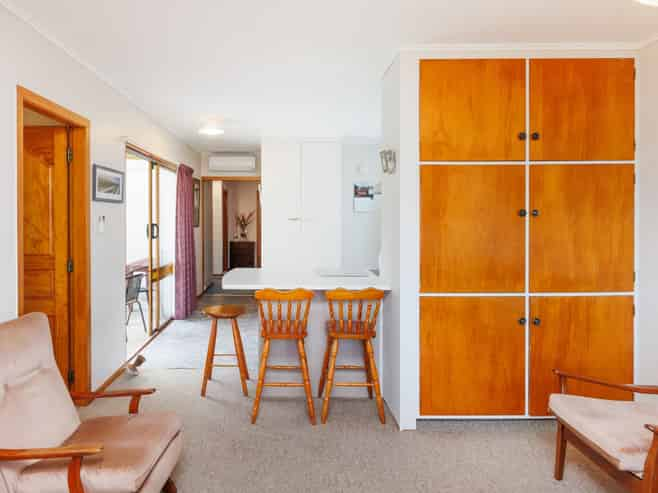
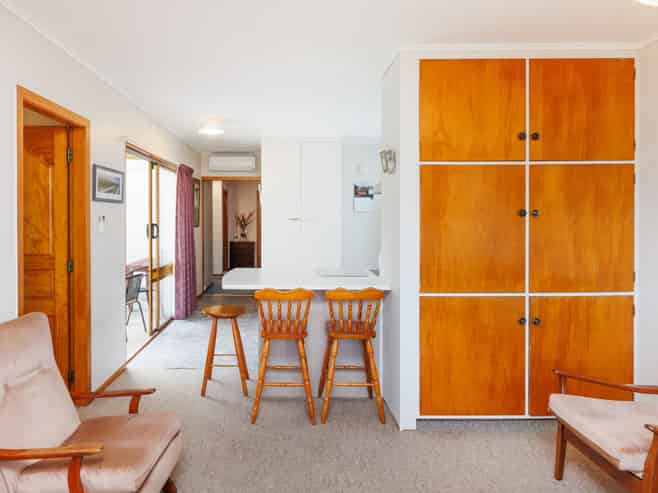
- plant pot (136, 364)
